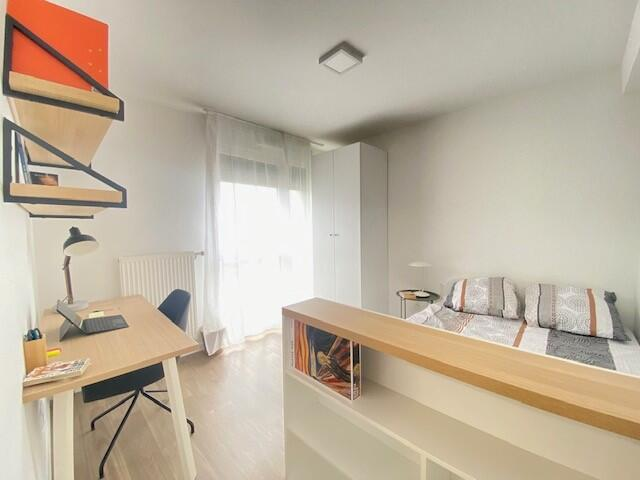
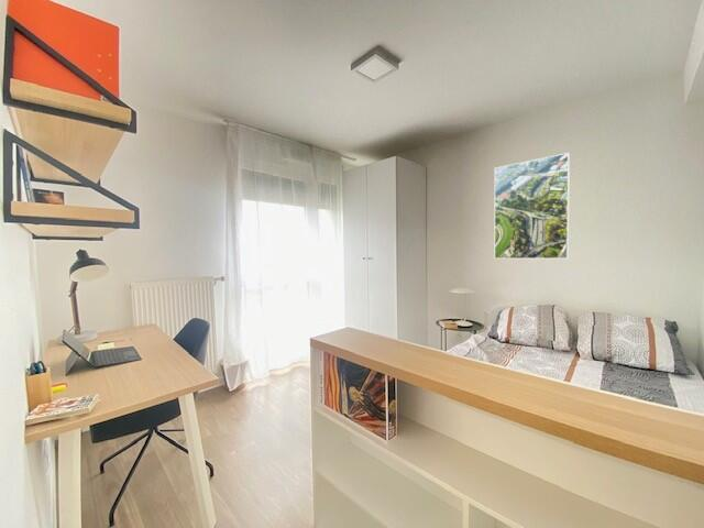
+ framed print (528, 210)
